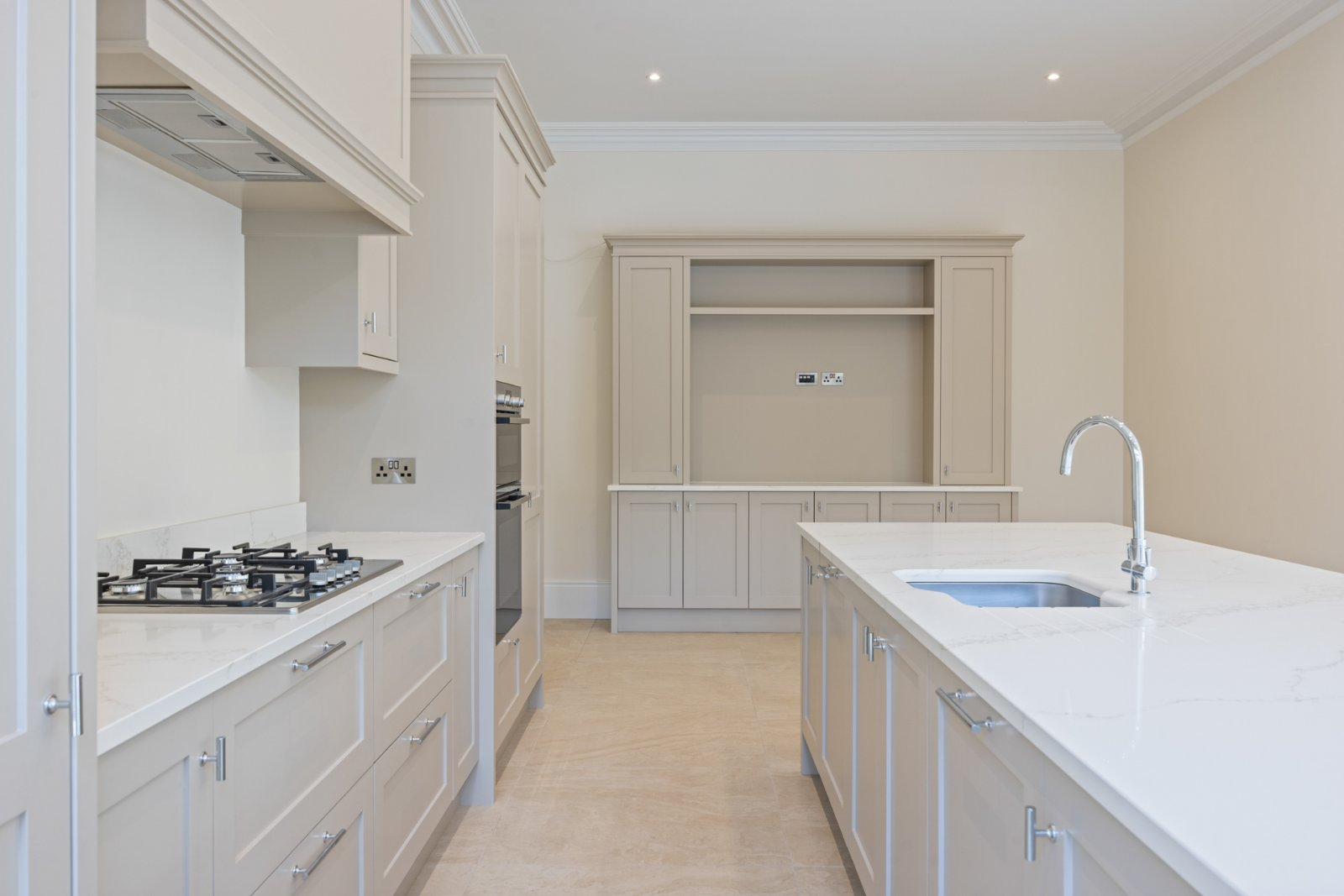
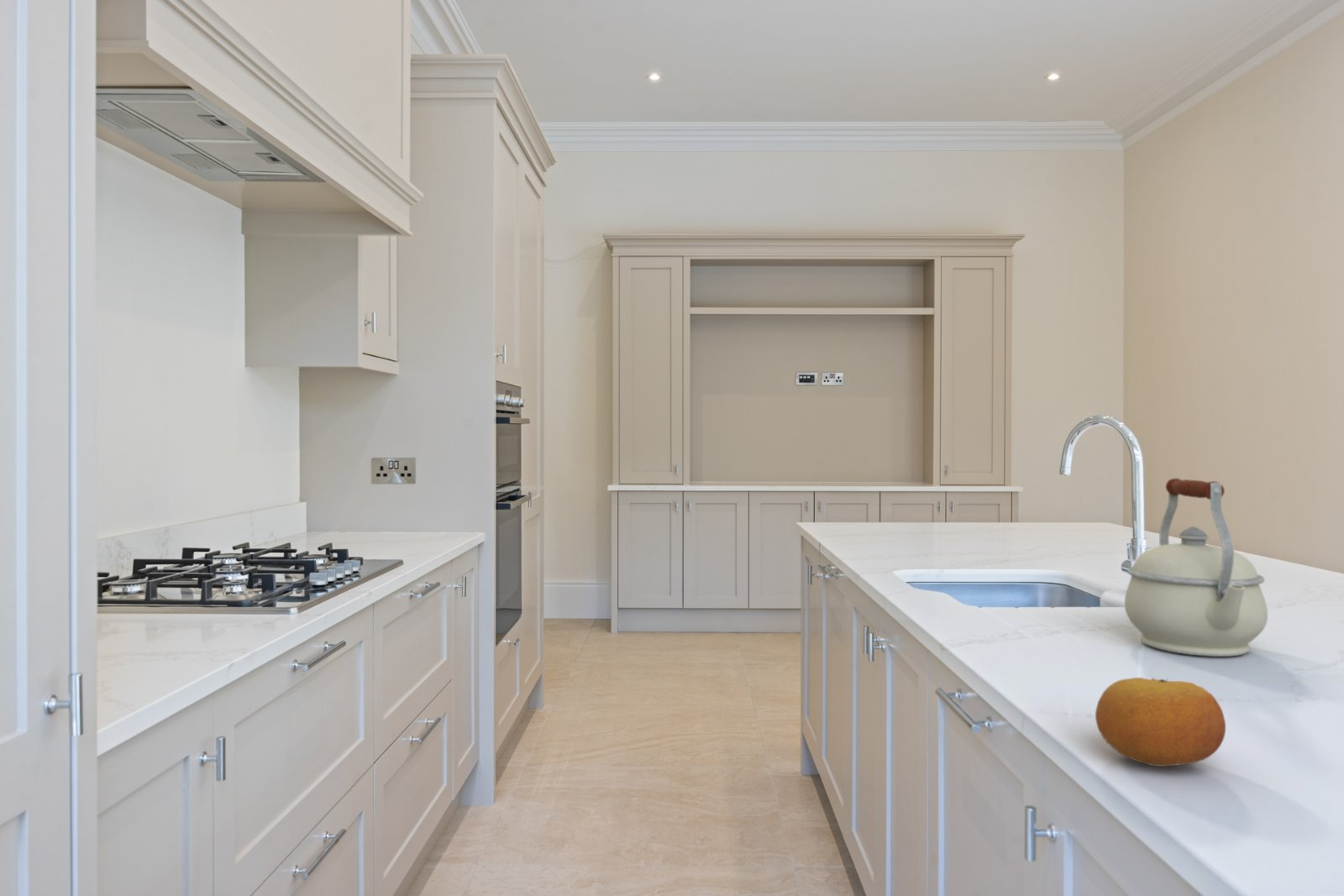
+ fruit (1158, 719)
+ kettle (1198, 563)
